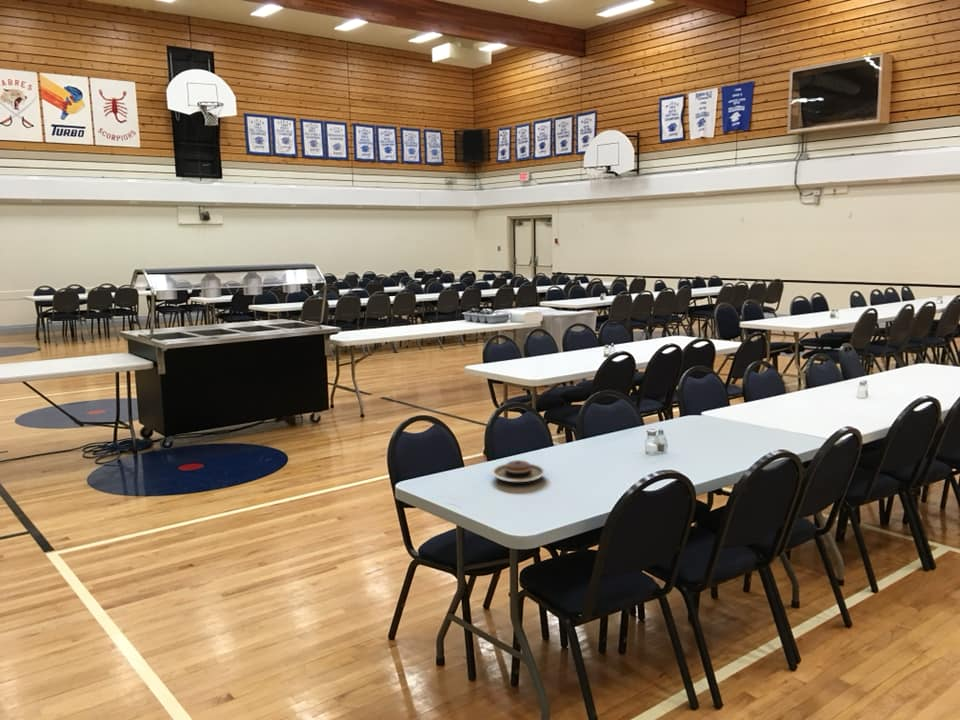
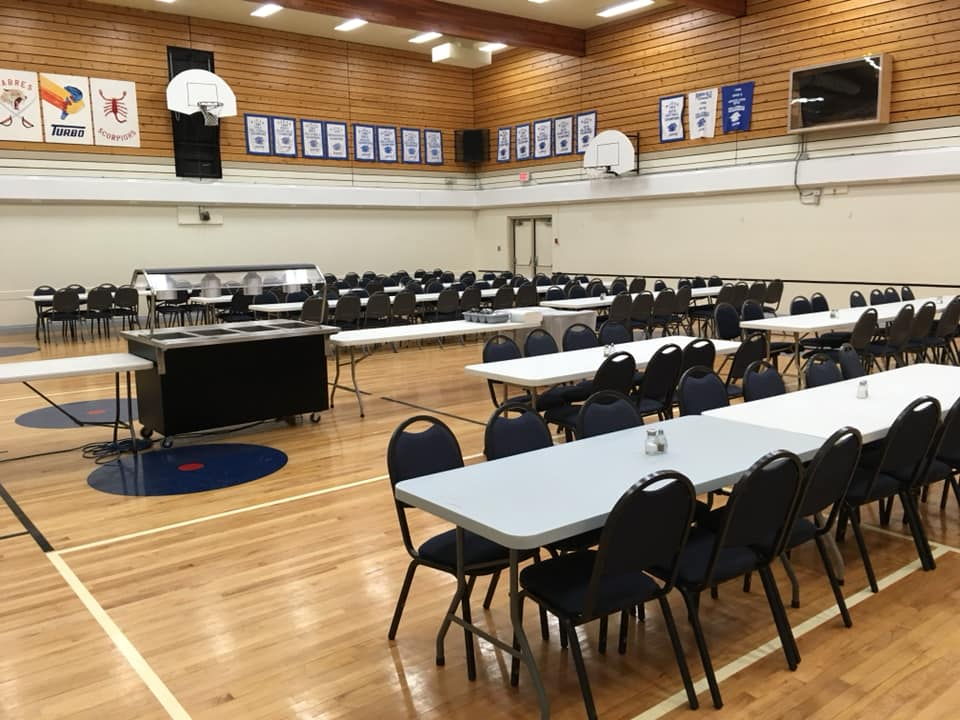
- plate (518, 469)
